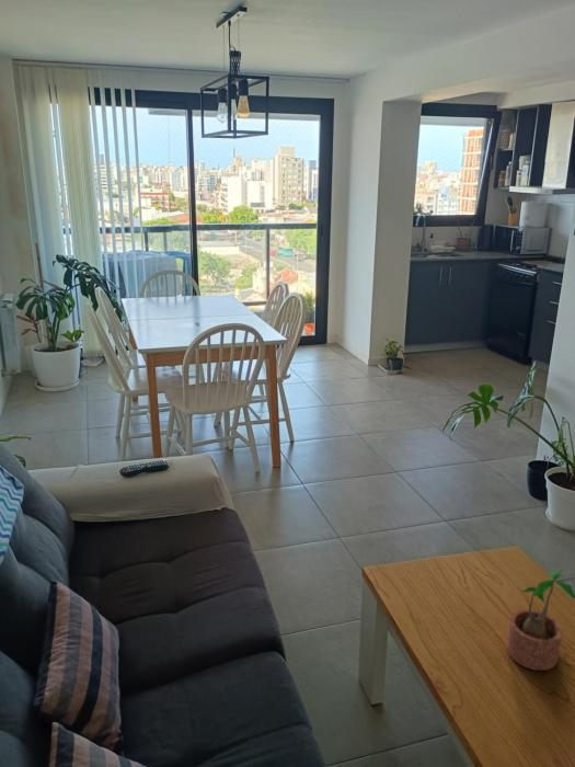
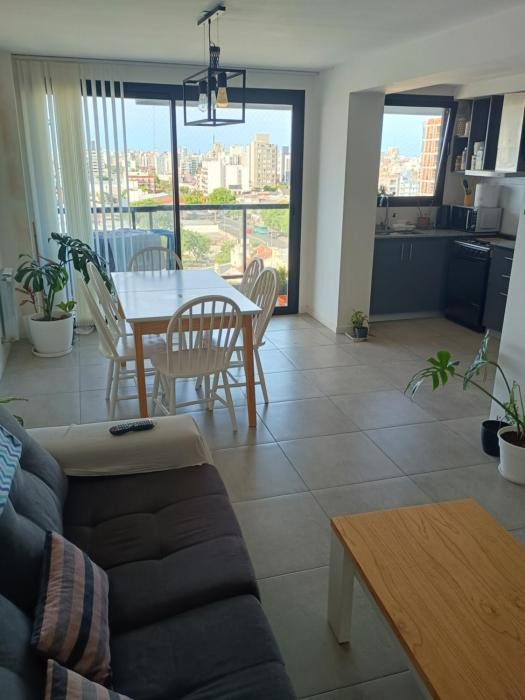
- potted plant (543, 617)
